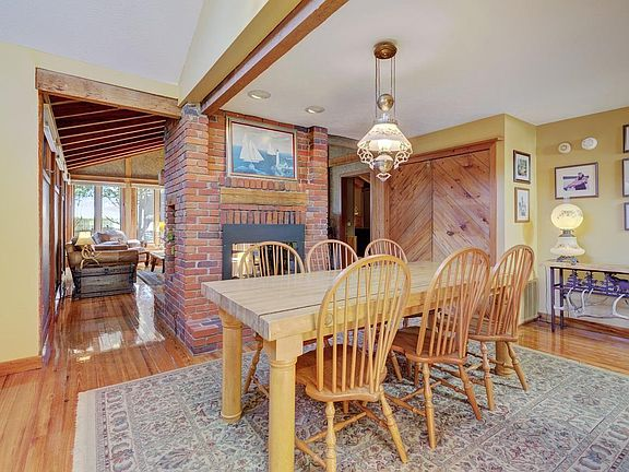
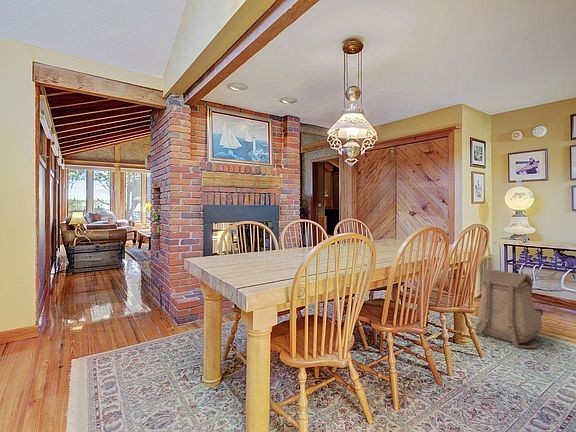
+ backpack (508, 303)
